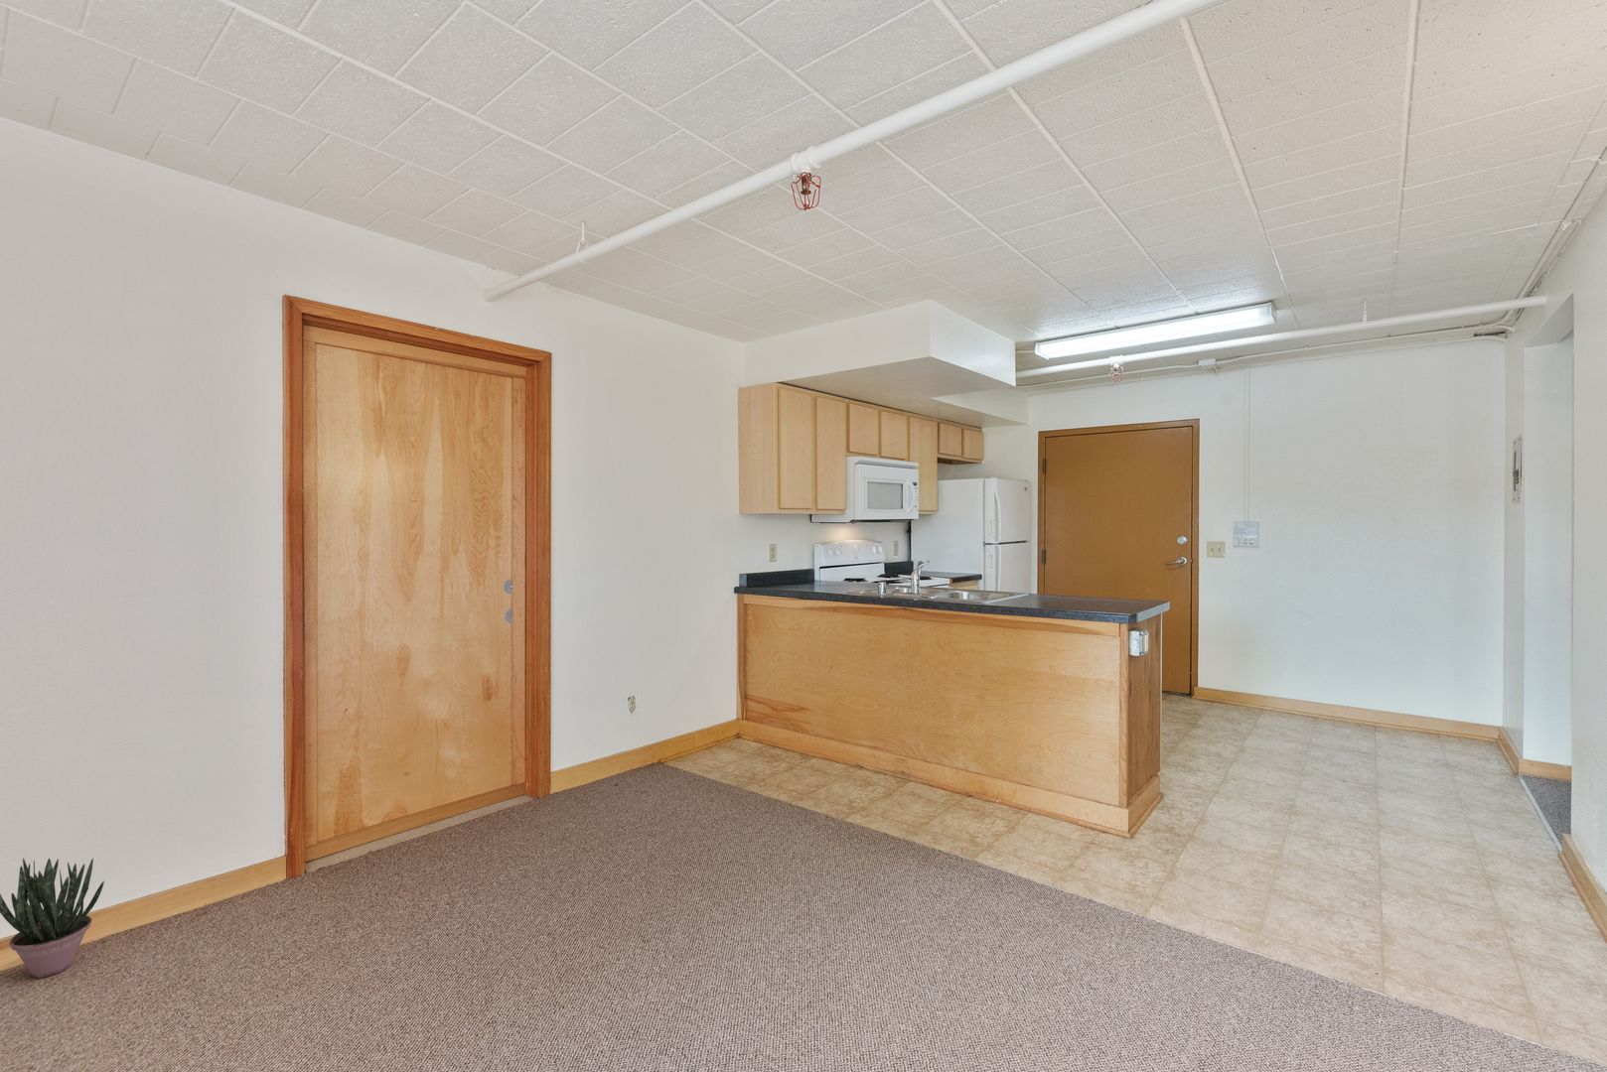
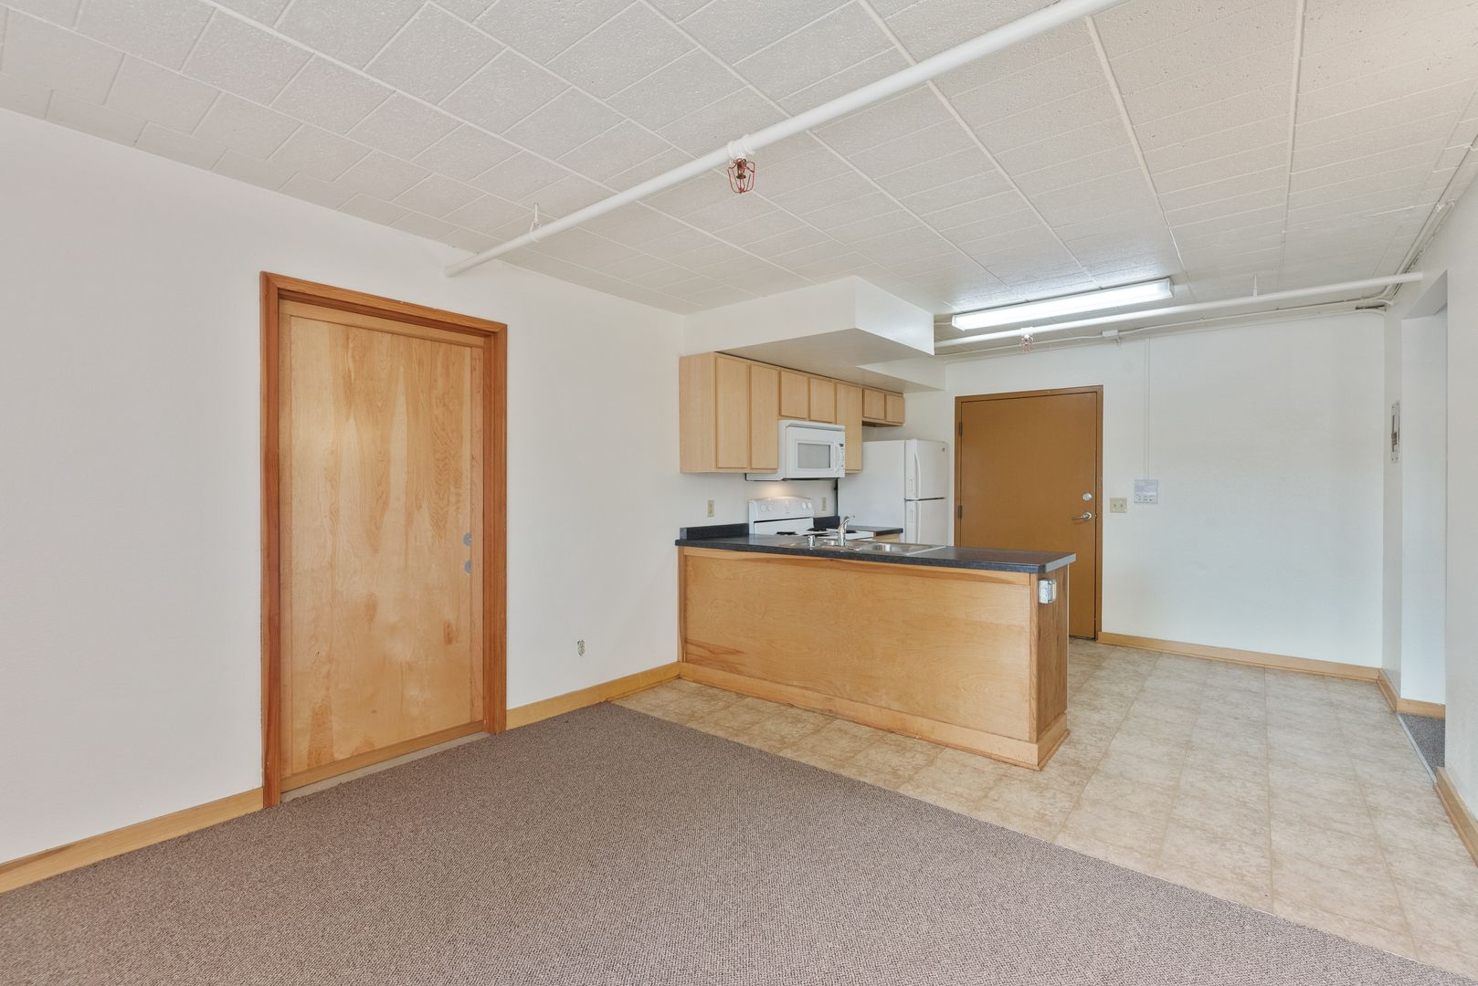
- potted plant (47, 914)
